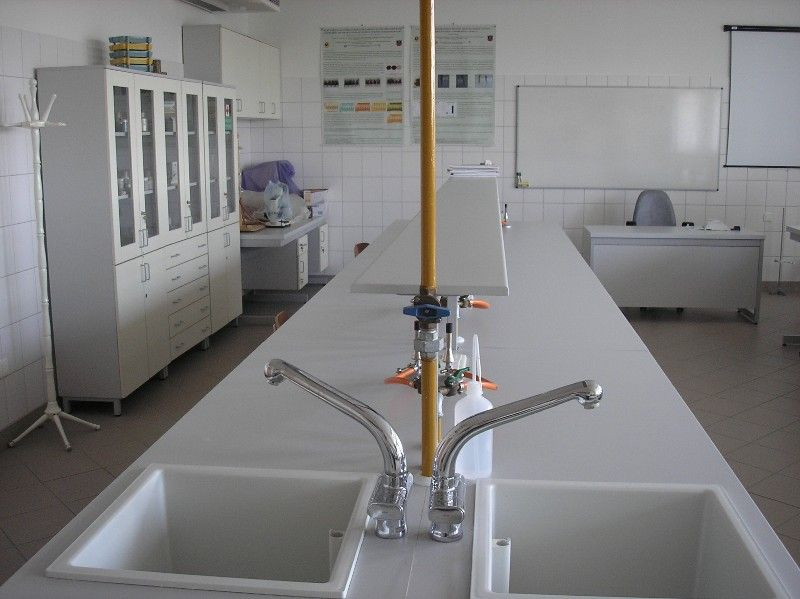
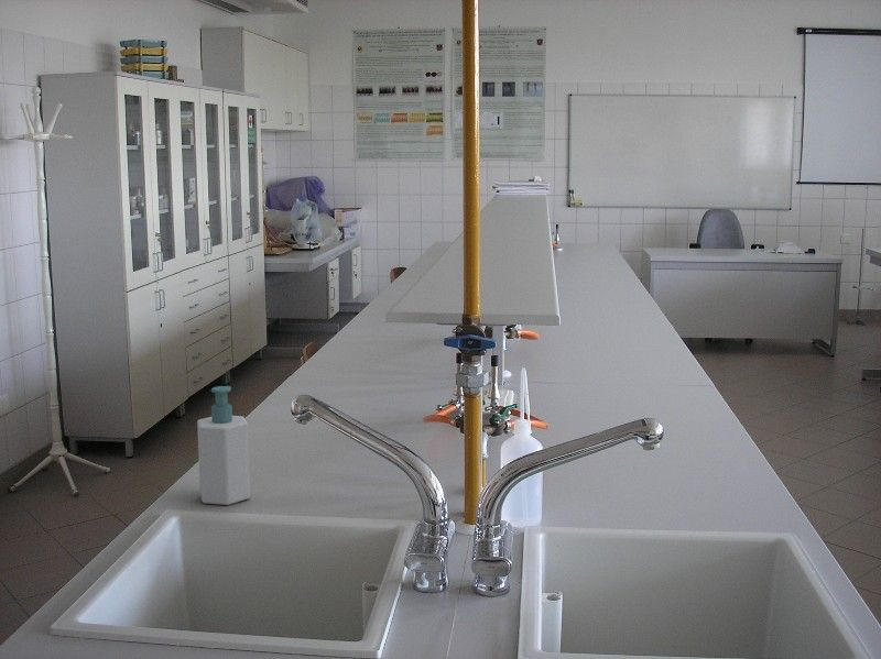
+ soap bottle (222, 442)
